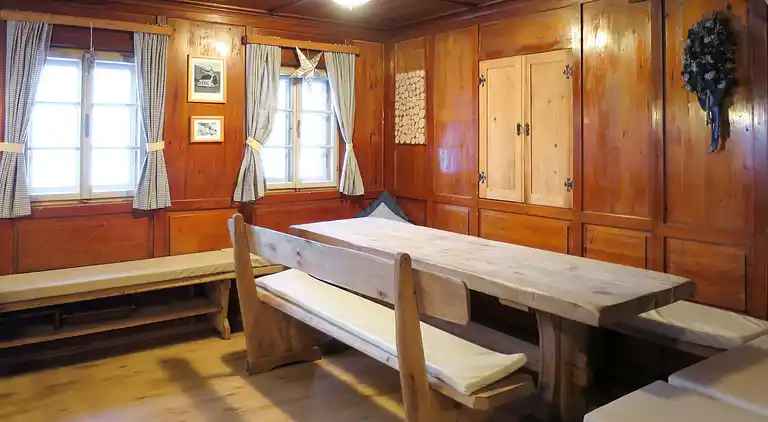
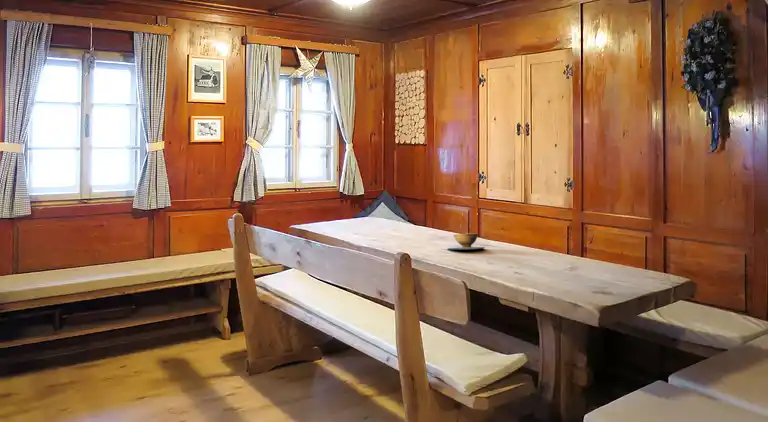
+ wooden bowl (465, 241)
